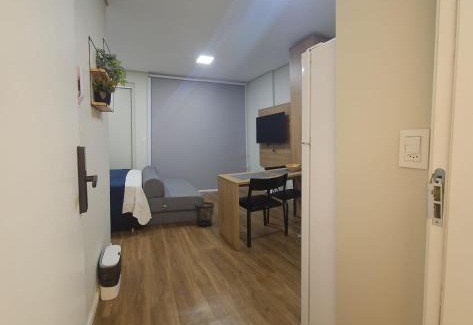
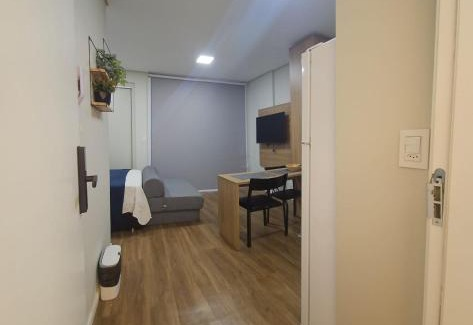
- wastebasket (203, 214)
